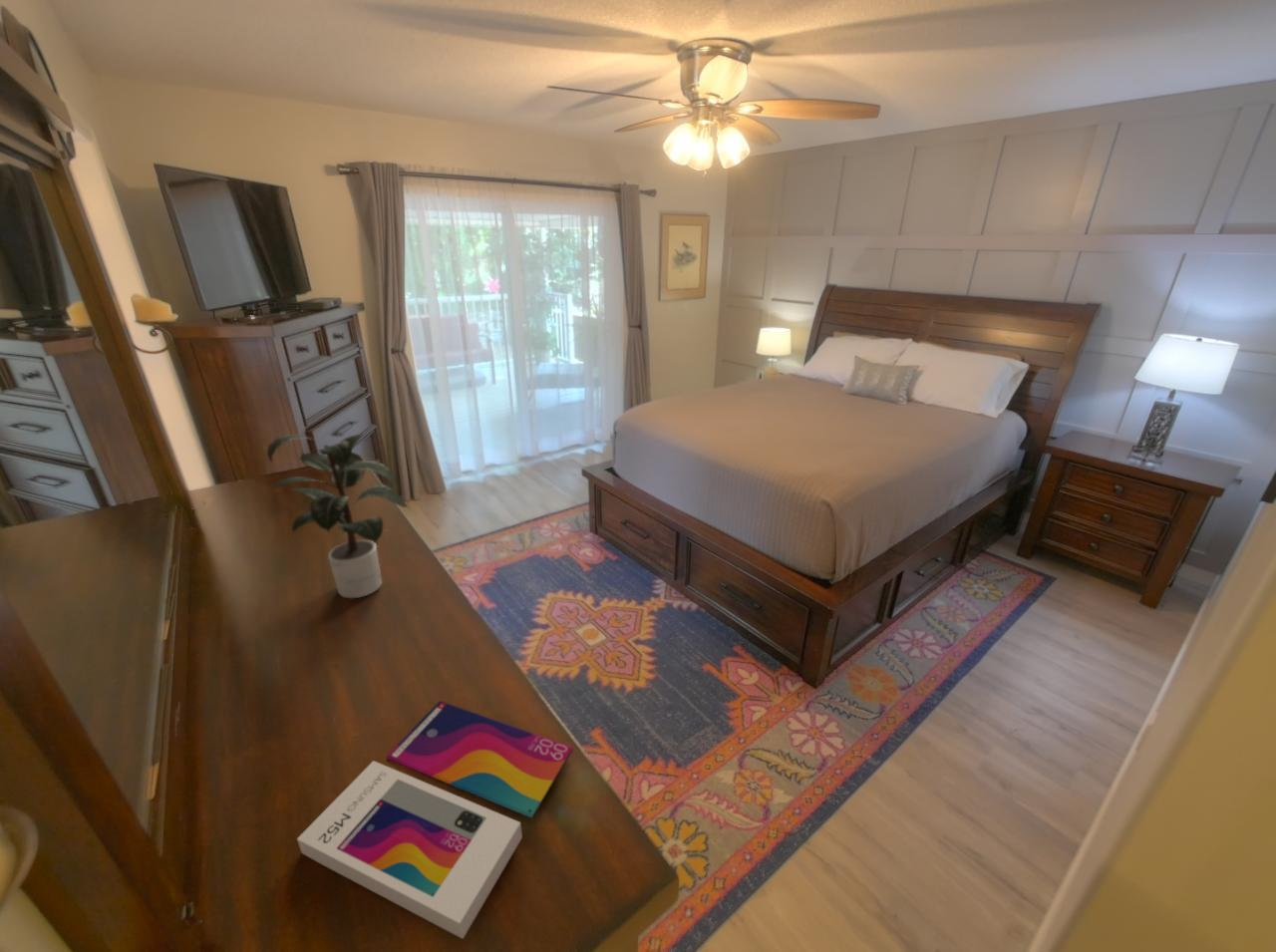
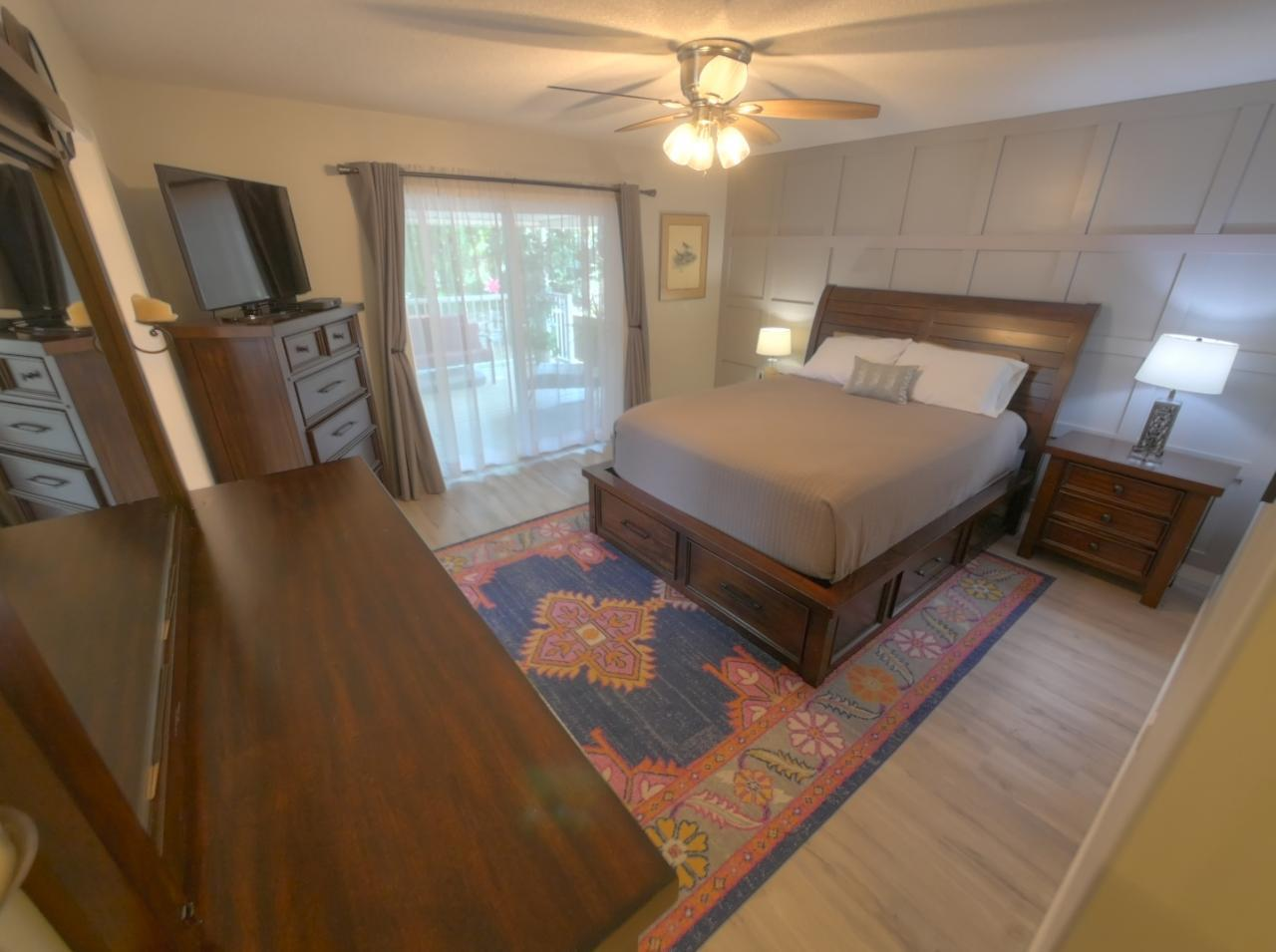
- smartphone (447, 792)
- potted plant (351, 514)
